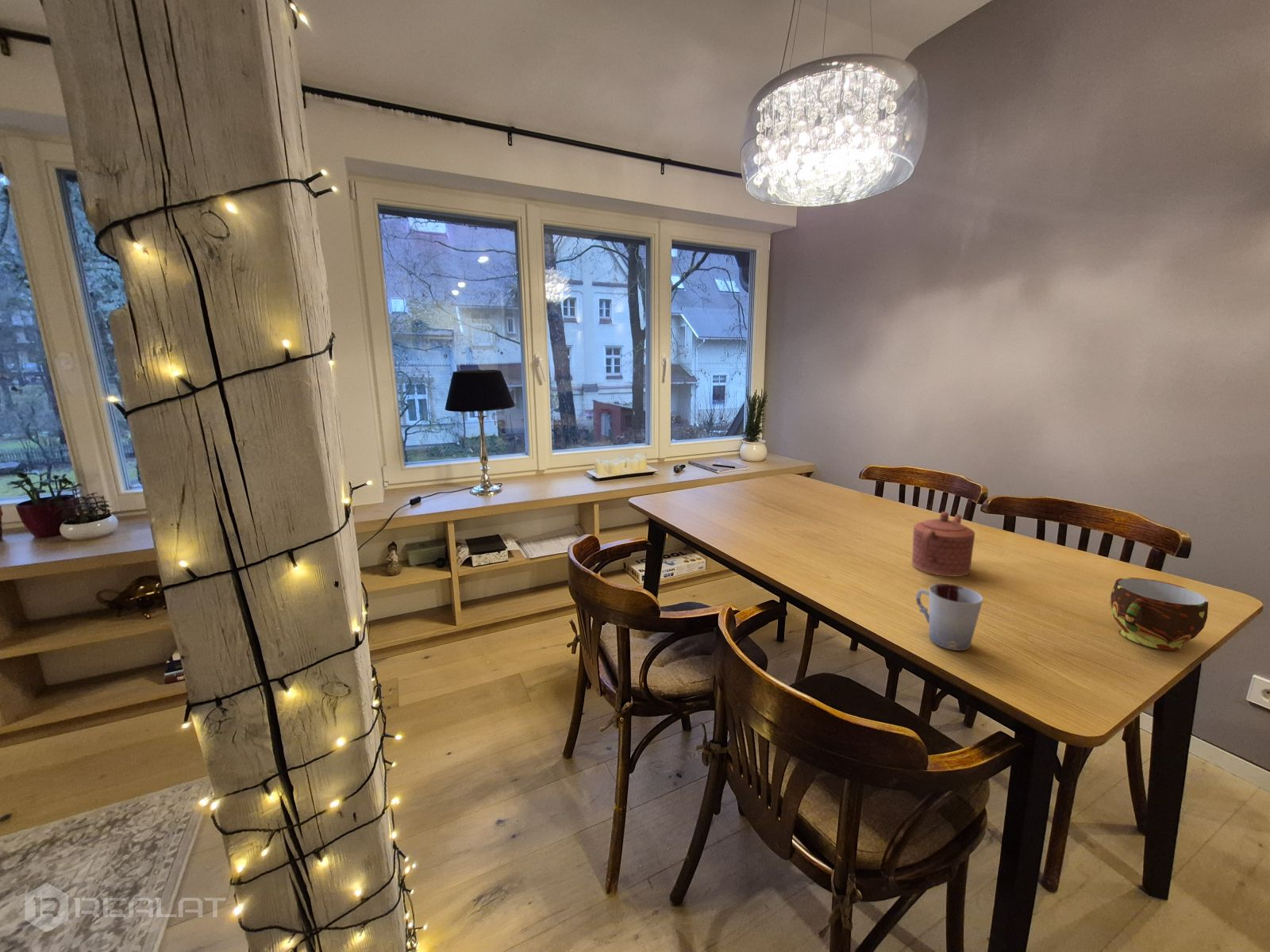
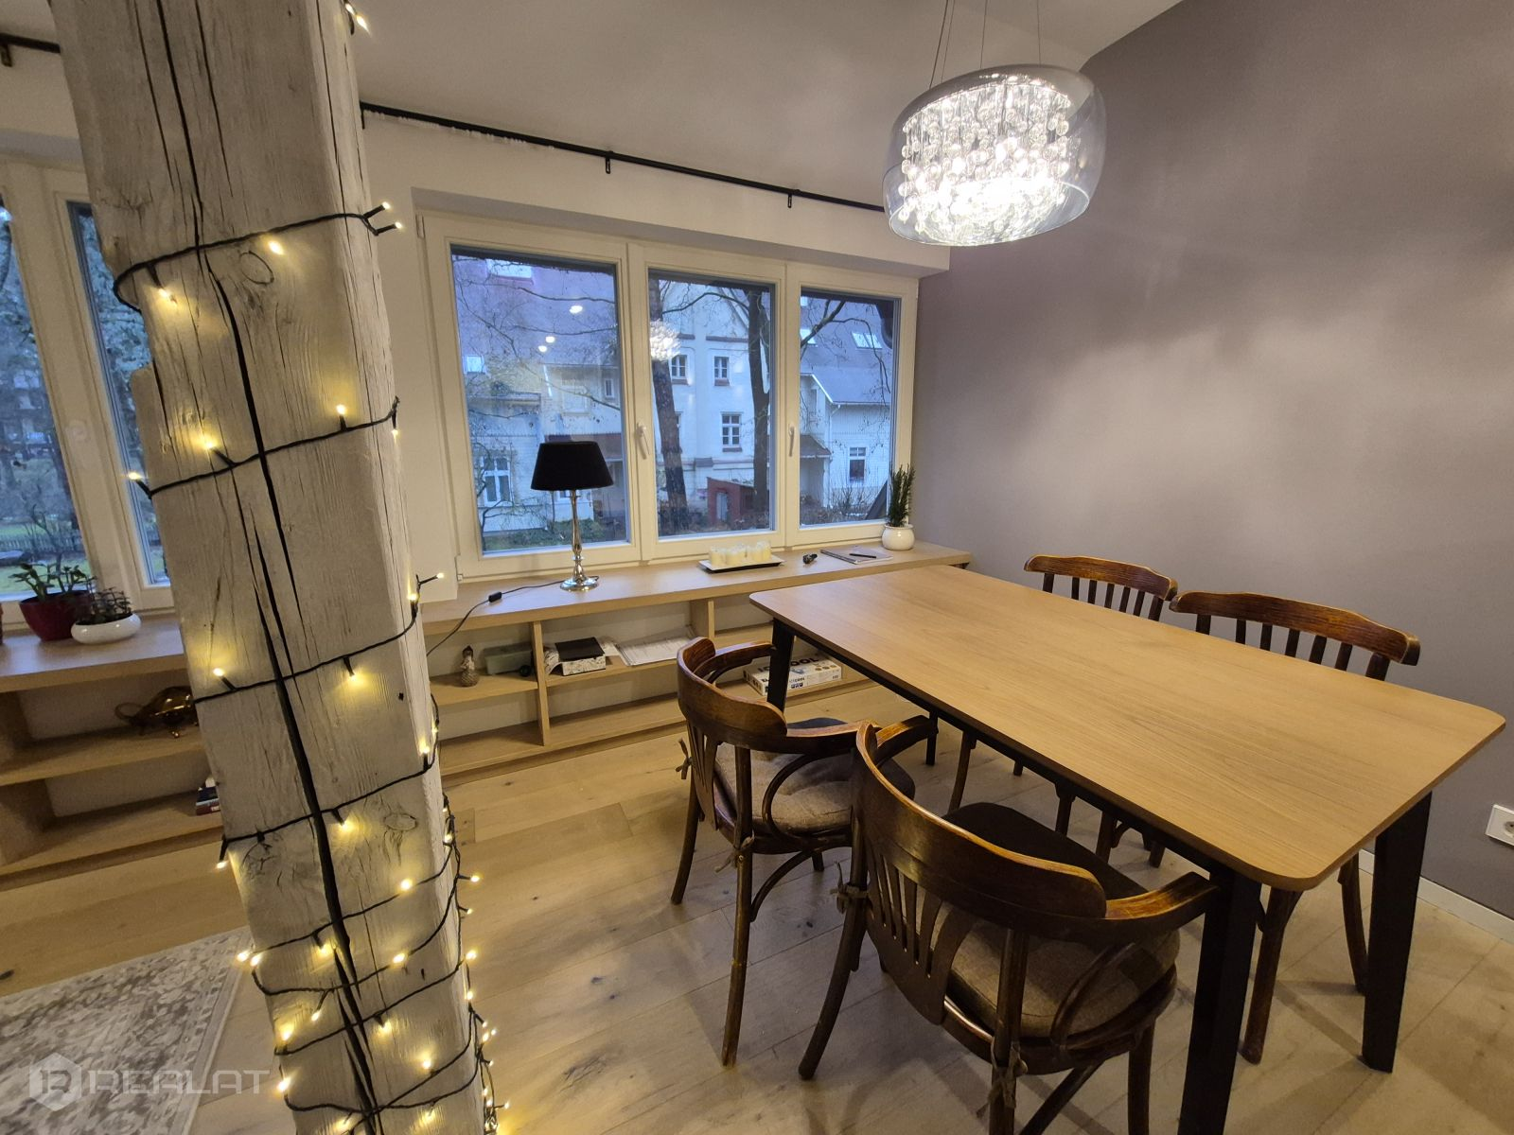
- cup (1155, 616)
- cup (944, 613)
- teapot (942, 539)
